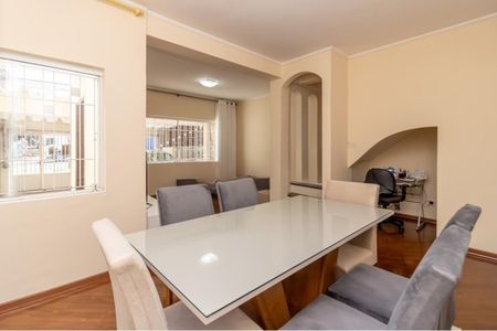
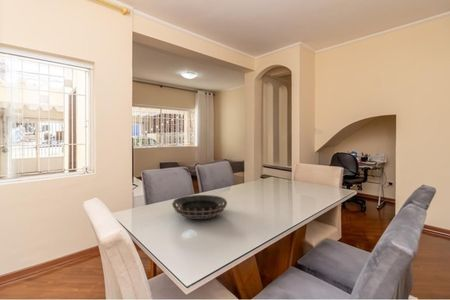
+ decorative bowl (199, 208)
